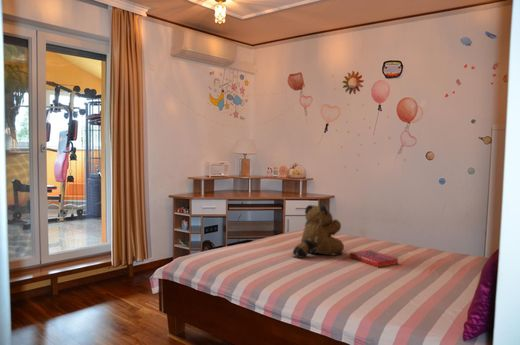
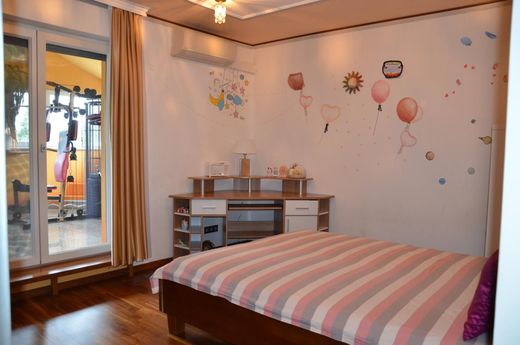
- teddy bear (316, 229)
- hardback book (373, 258)
